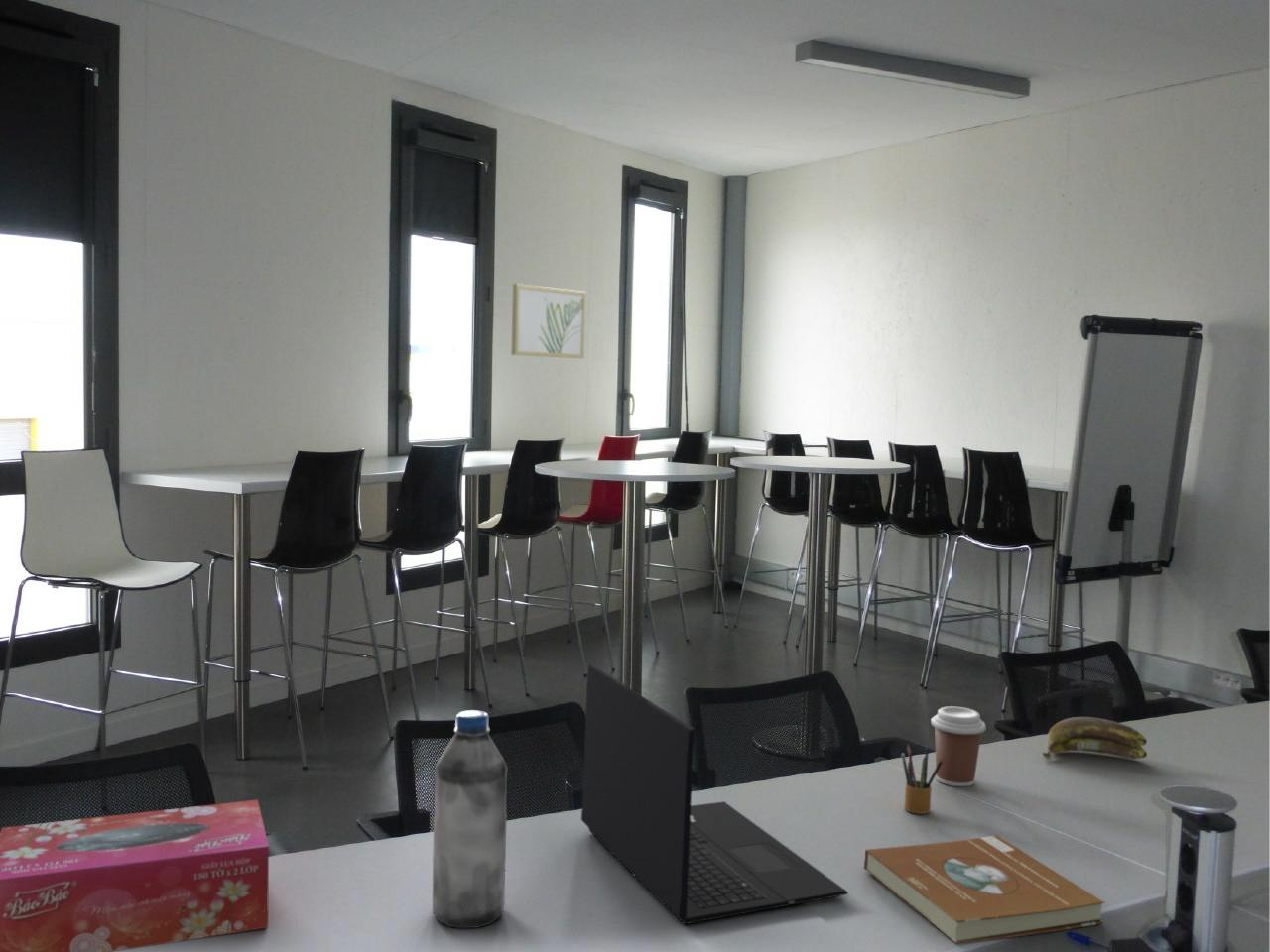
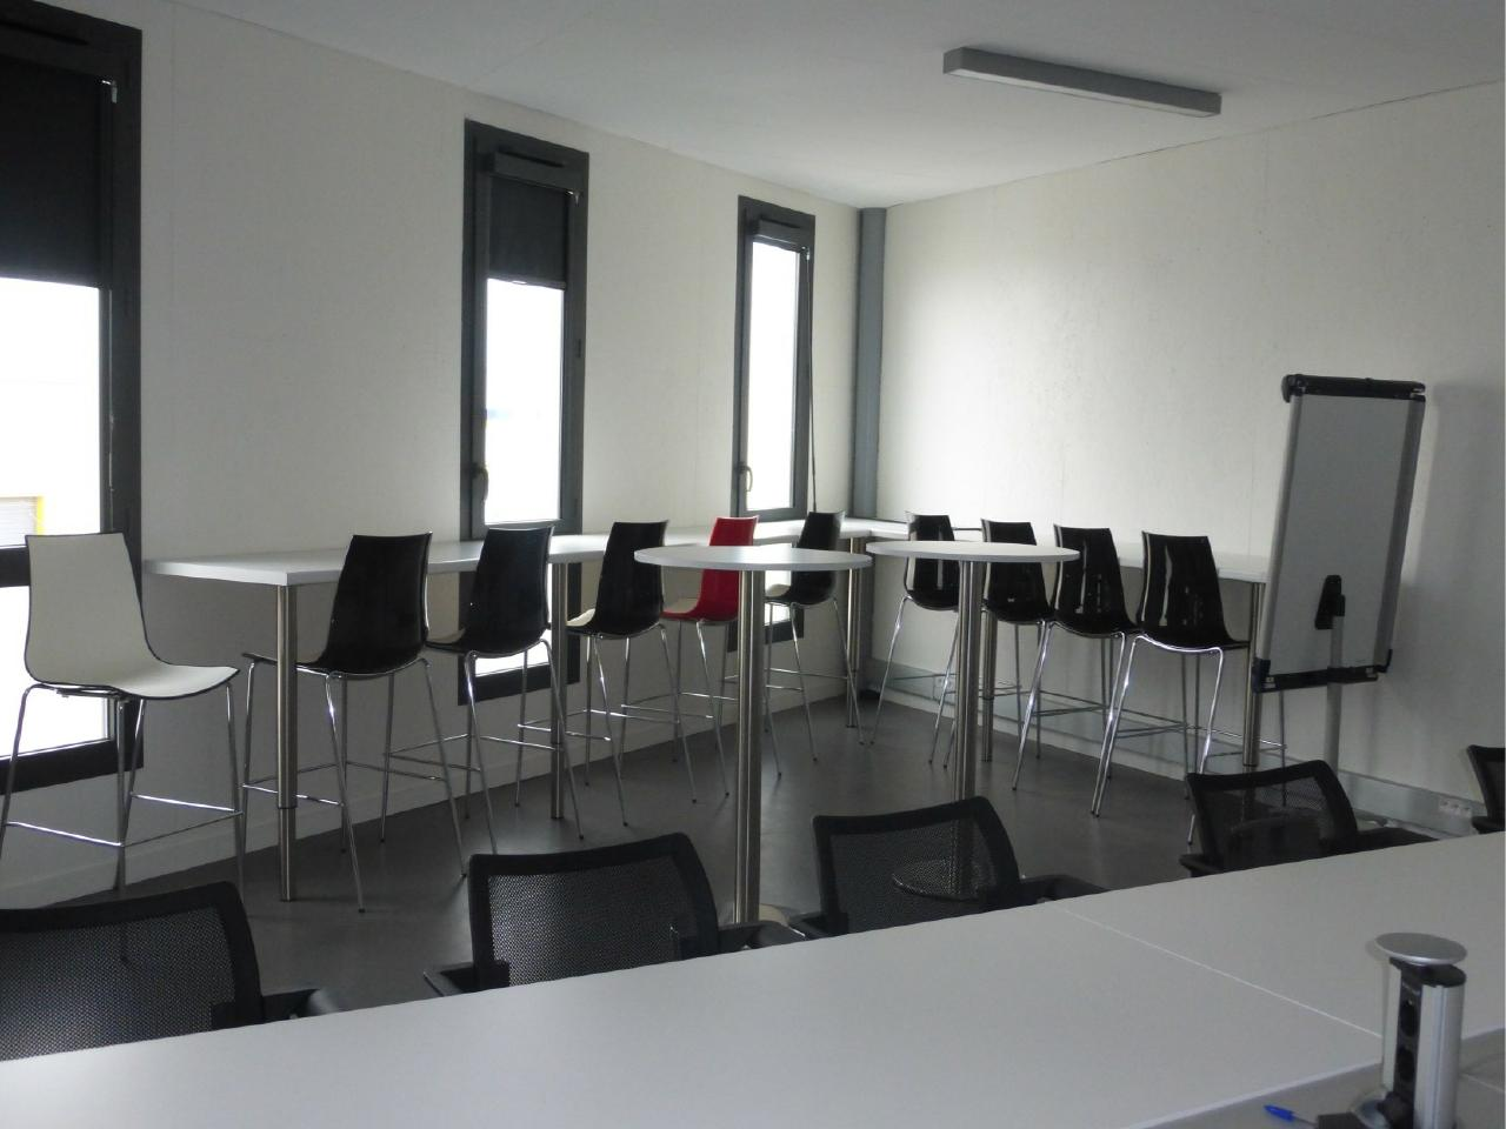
- wall art (550, 322)
- coffee cup (956, 746)
- banana (1086, 737)
- tissue box (134, 877)
- pencil box (921, 778)
- water bottle (469, 813)
- laptop (692, 774)
- book (978, 884)
